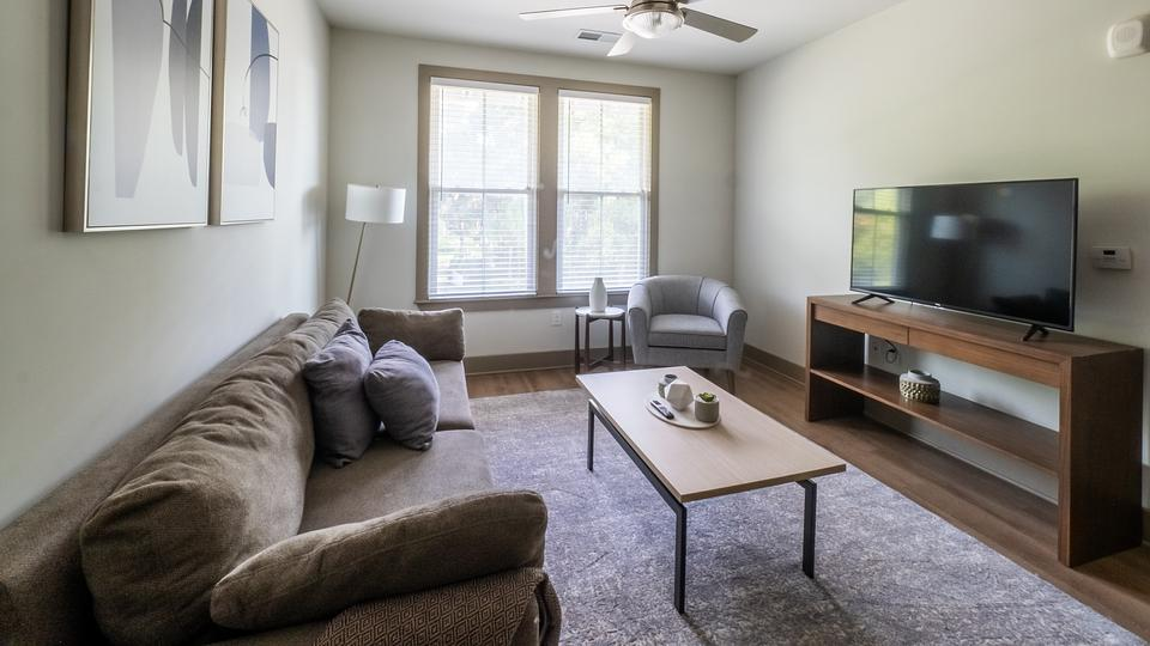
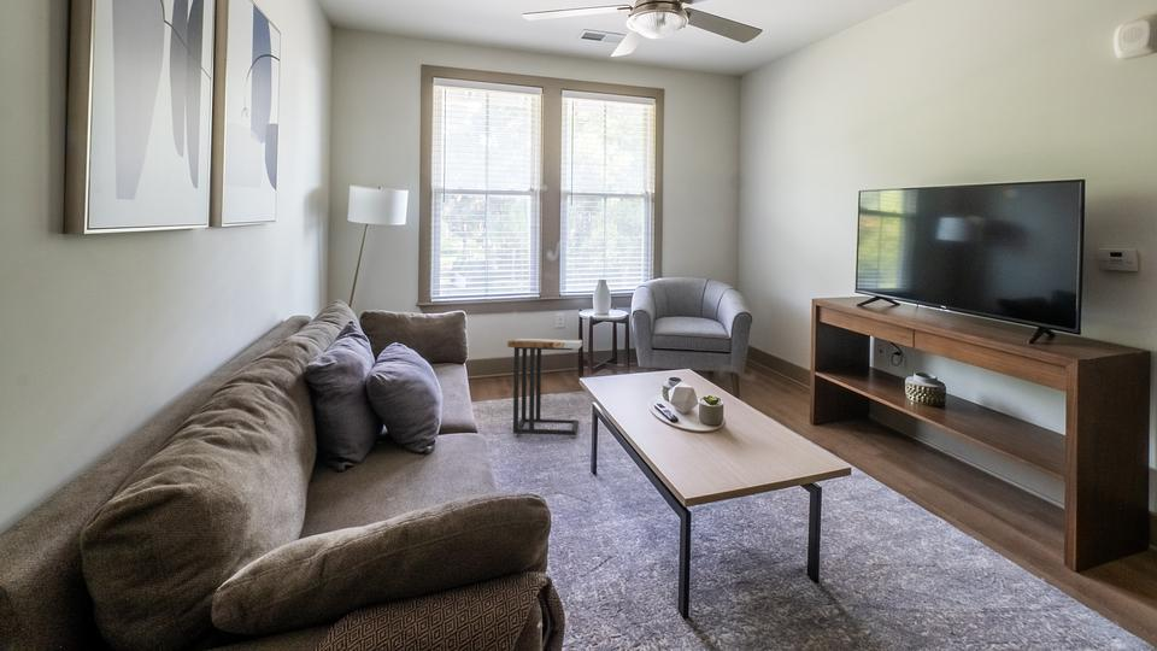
+ side table (540, 385)
